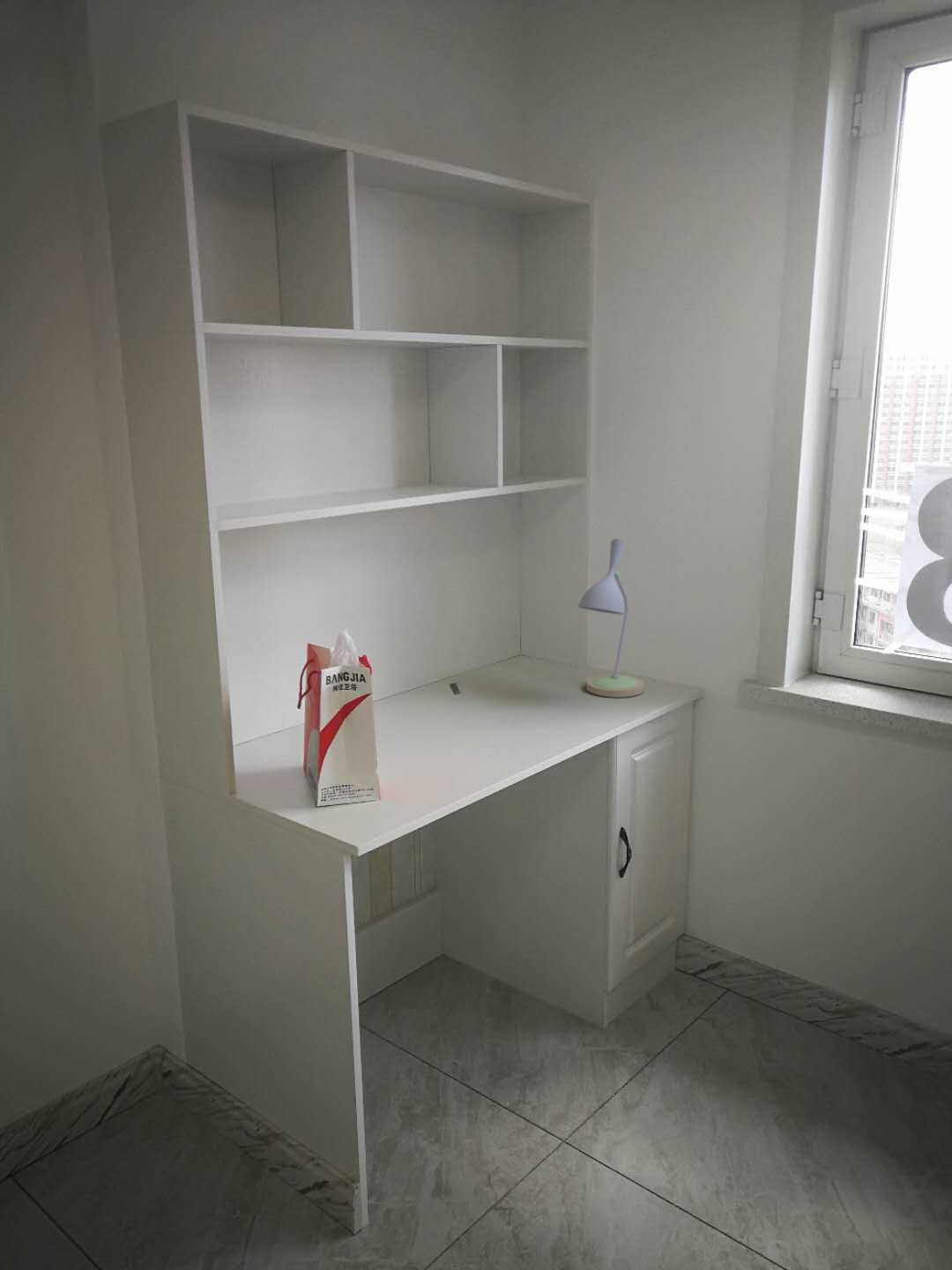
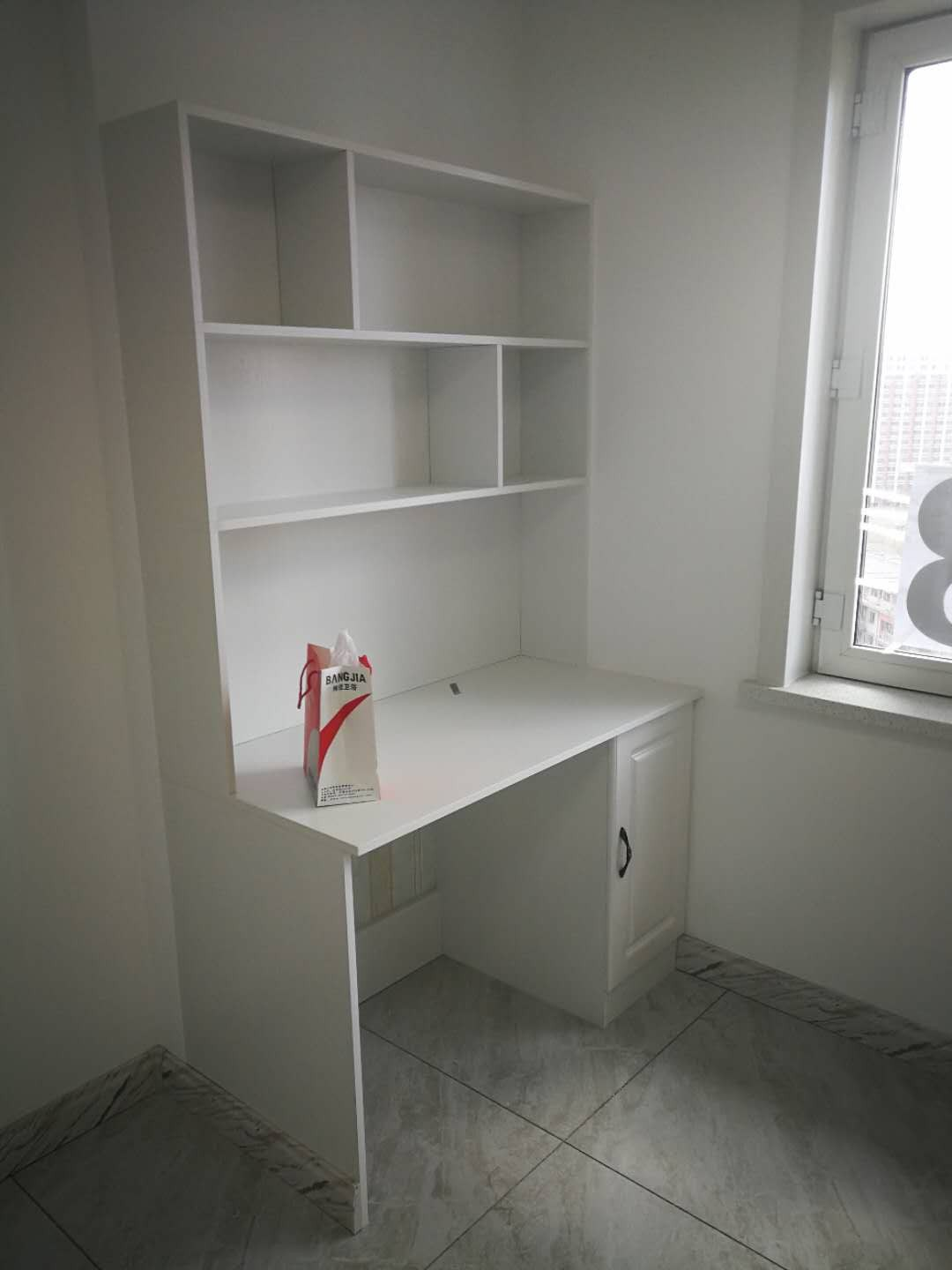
- desk lamp (611, 613)
